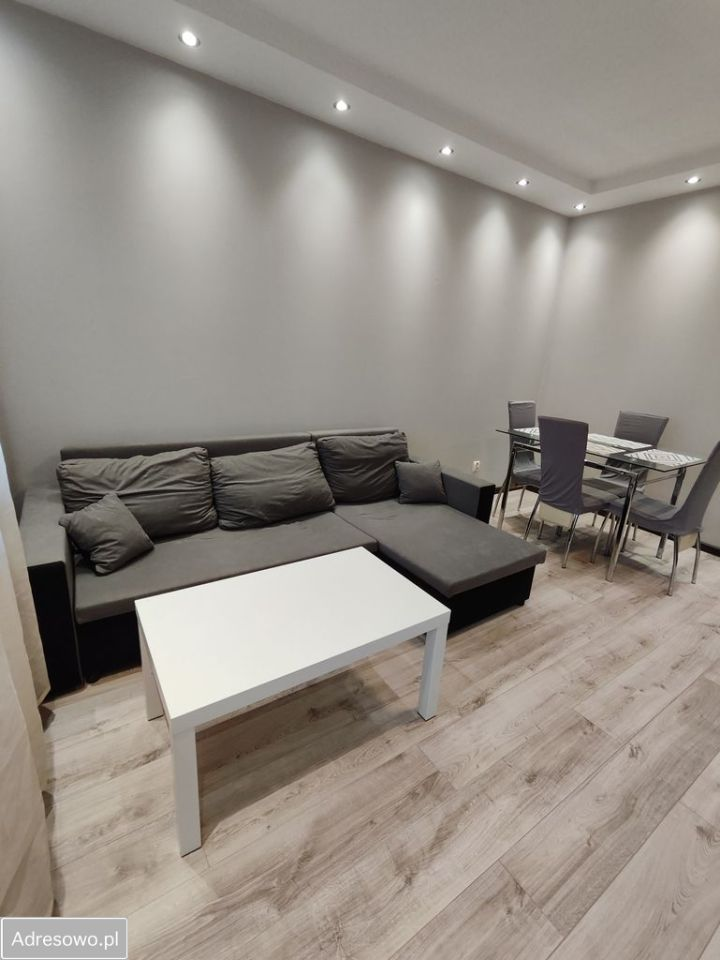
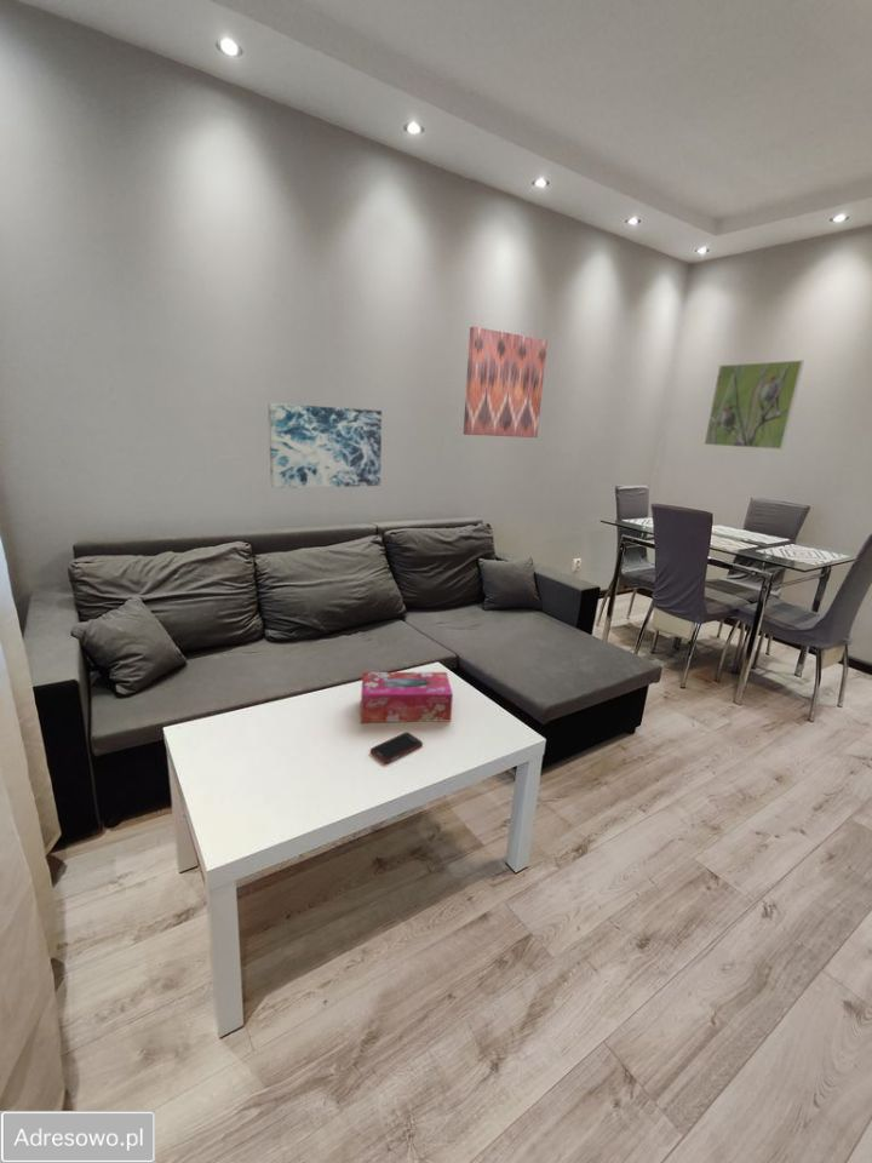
+ wall art (505, 385)
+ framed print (750, 406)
+ wall art (327, 447)
+ cell phone (396, 746)
+ tissue box (405, 695)
